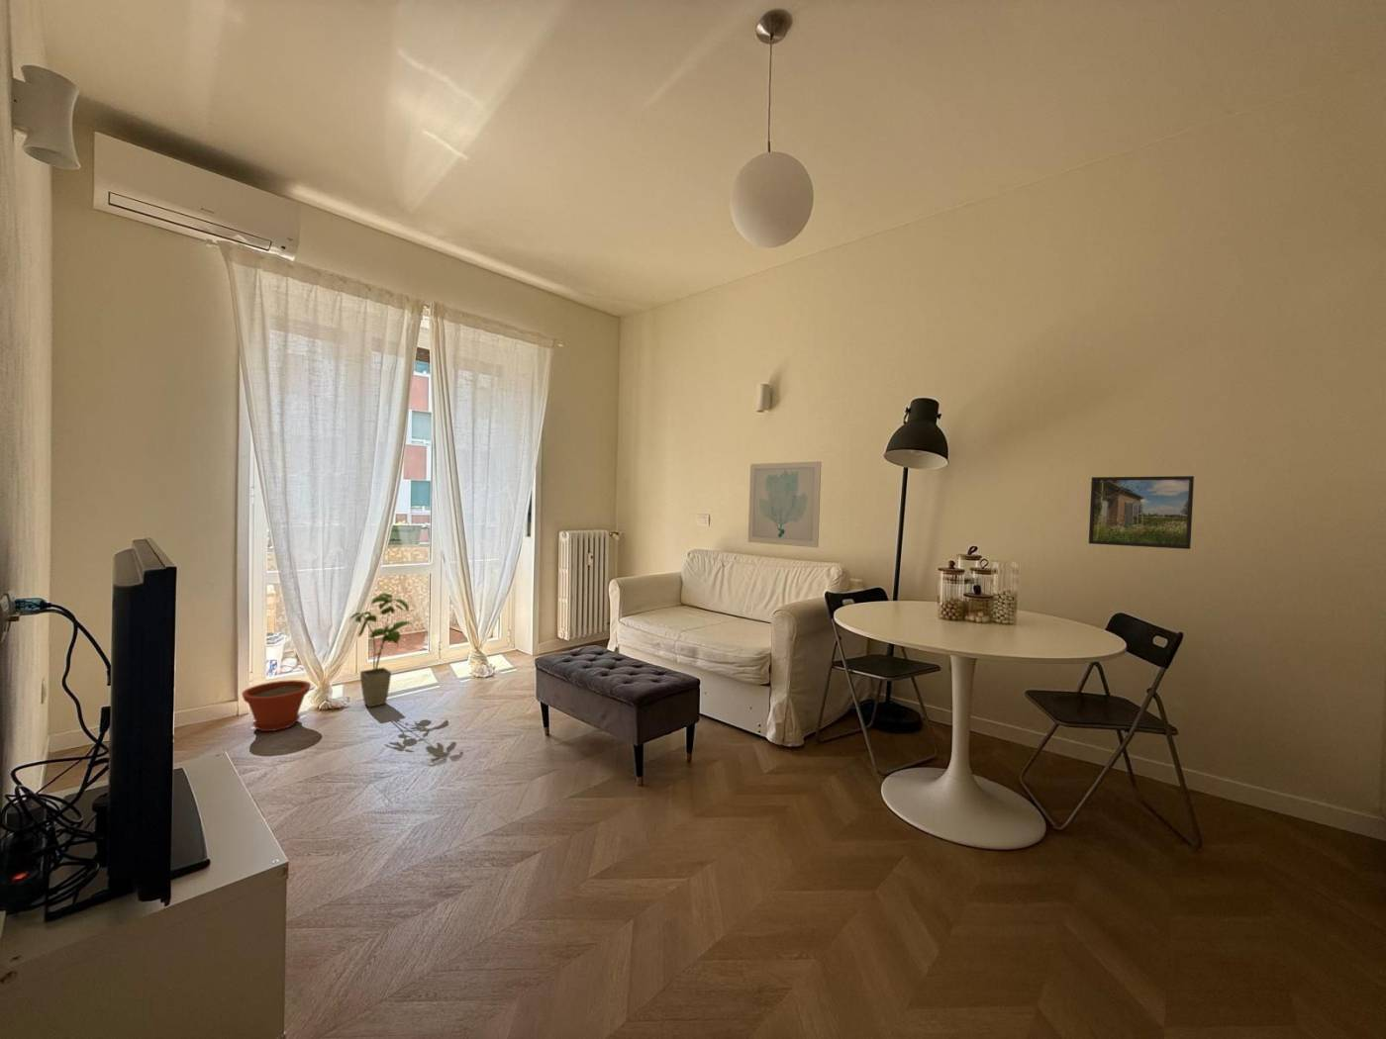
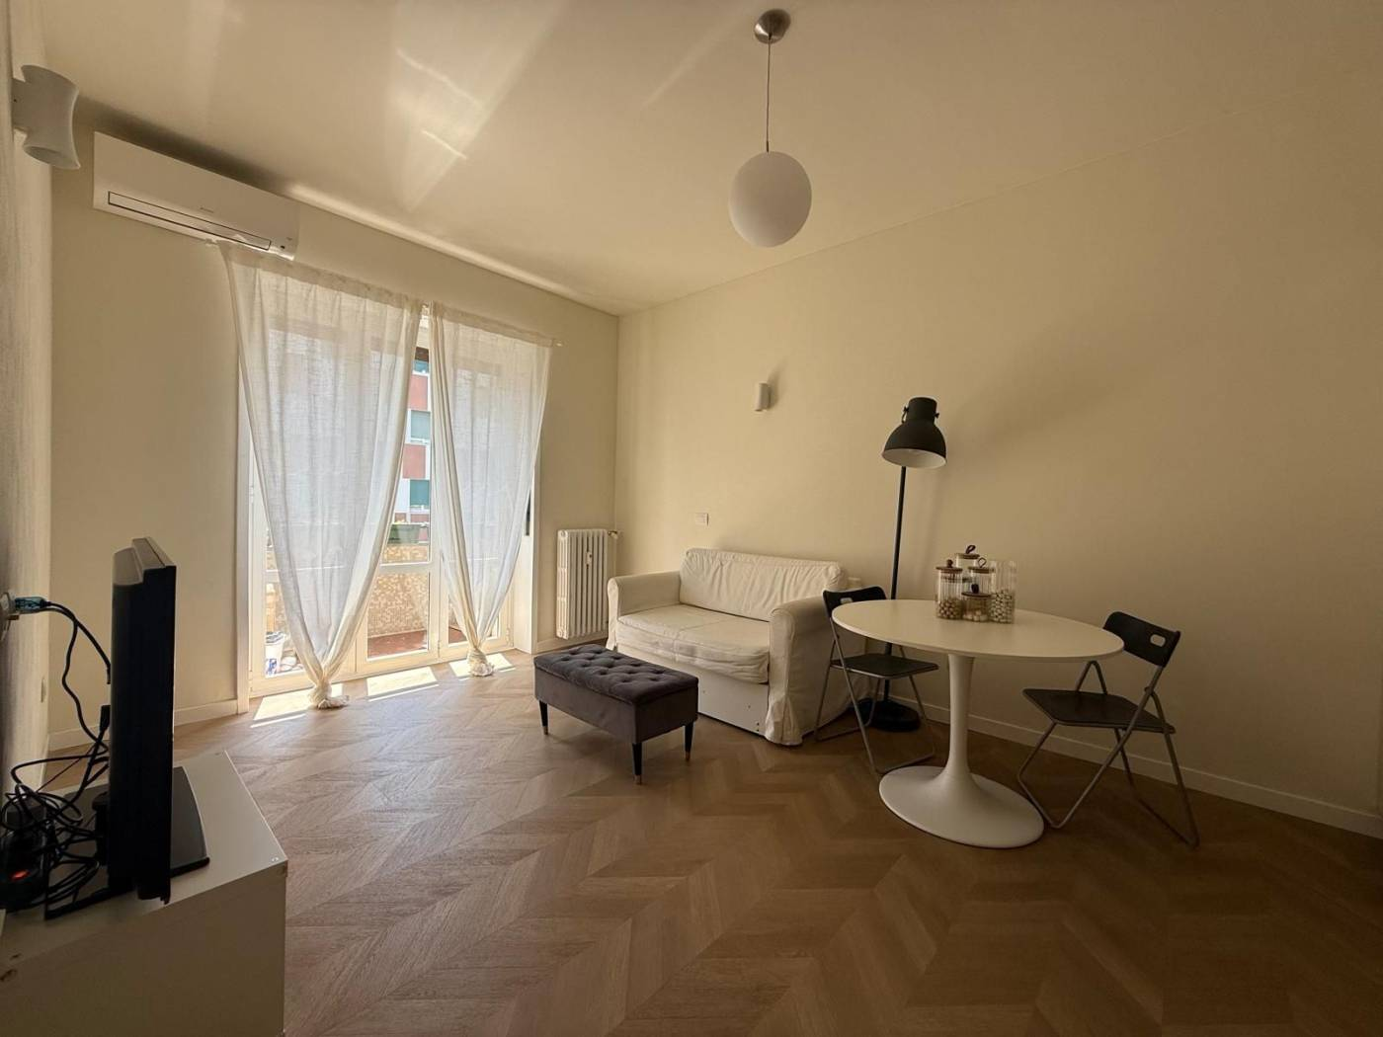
- wall art (782, 503)
- house plant (383, 647)
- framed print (1138, 511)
- plant pot (276, 706)
